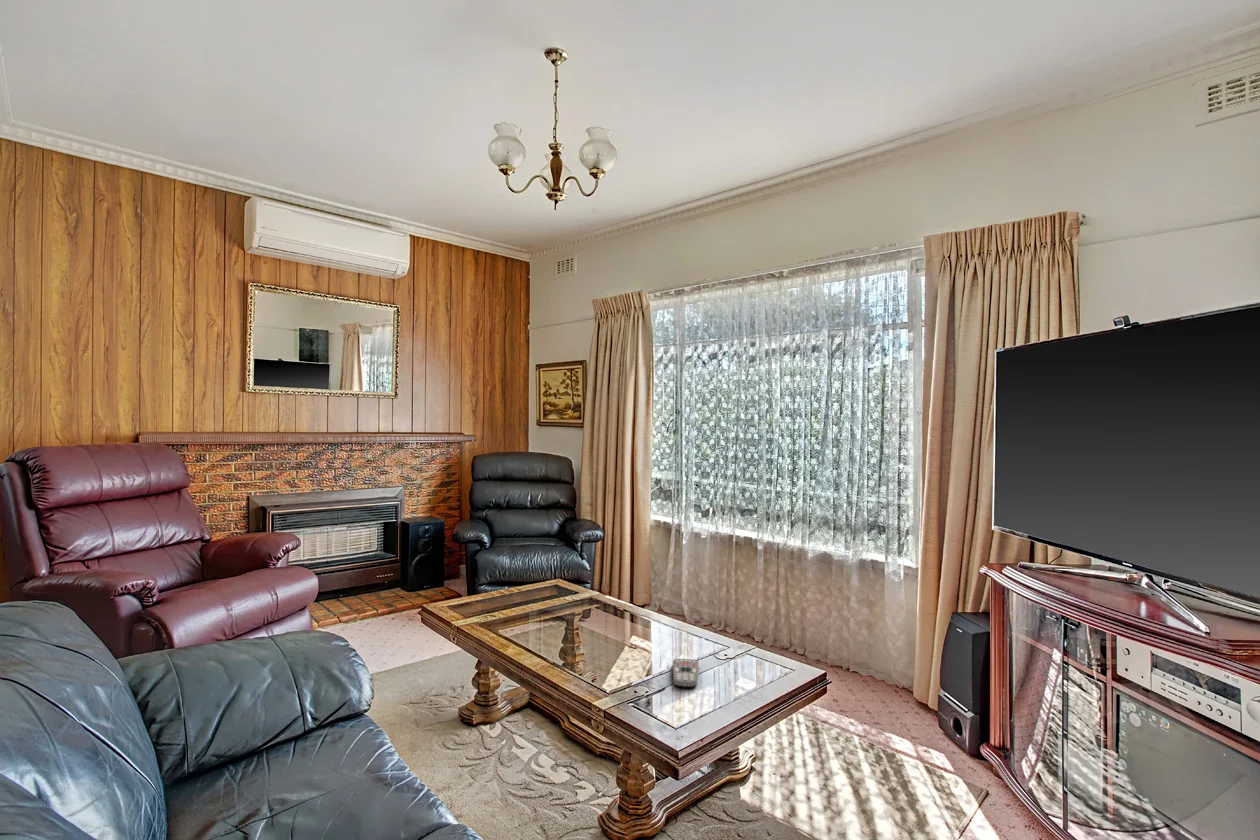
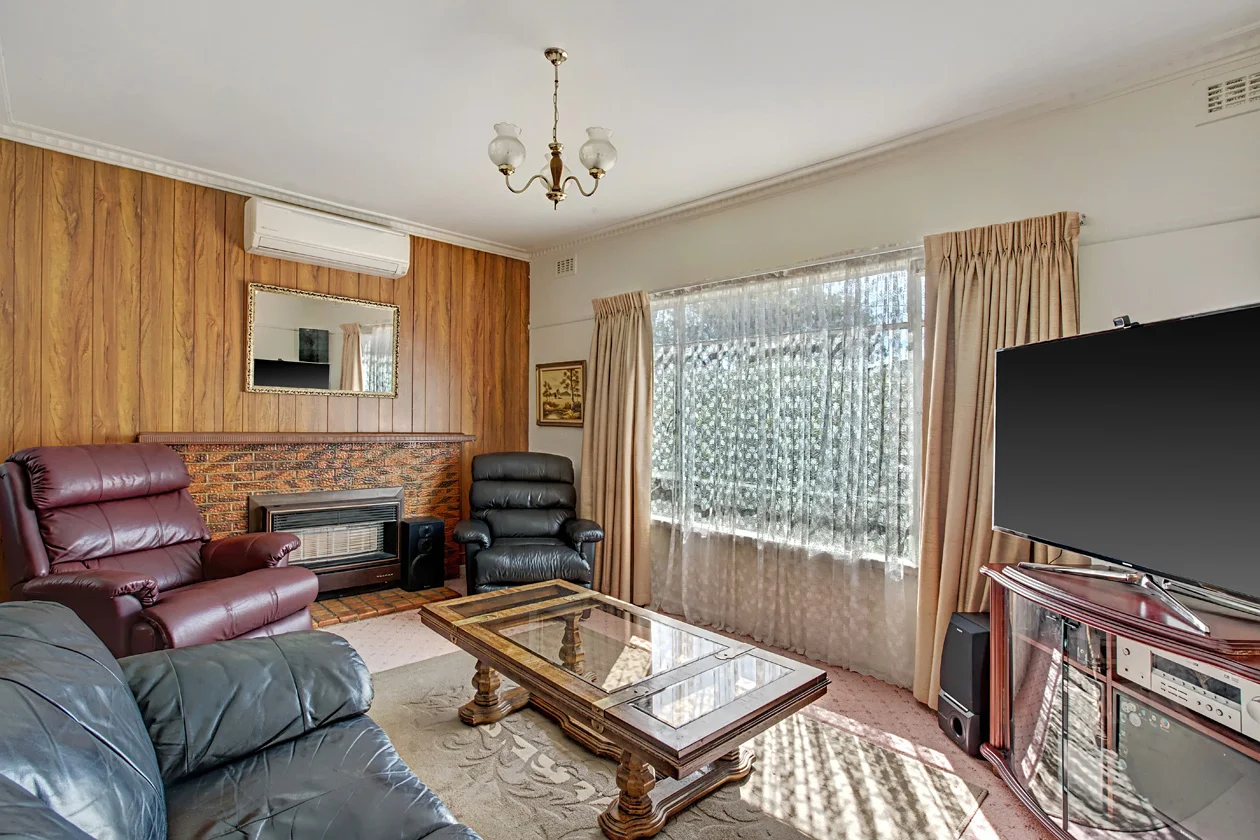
- remote control (685, 673)
